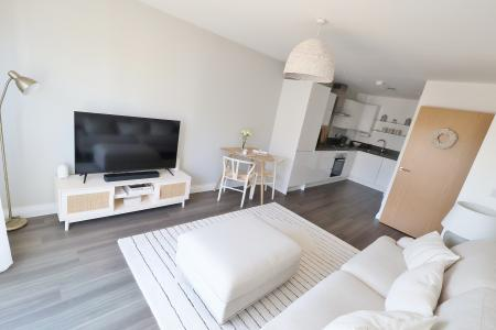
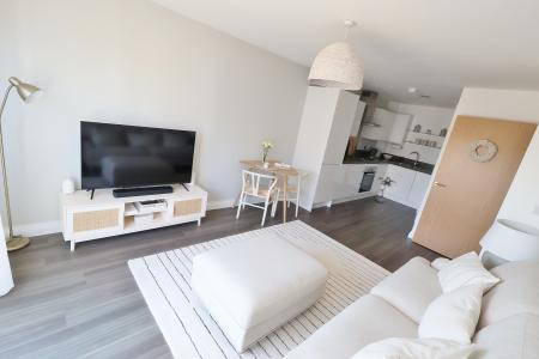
+ potted plant (382, 189)
